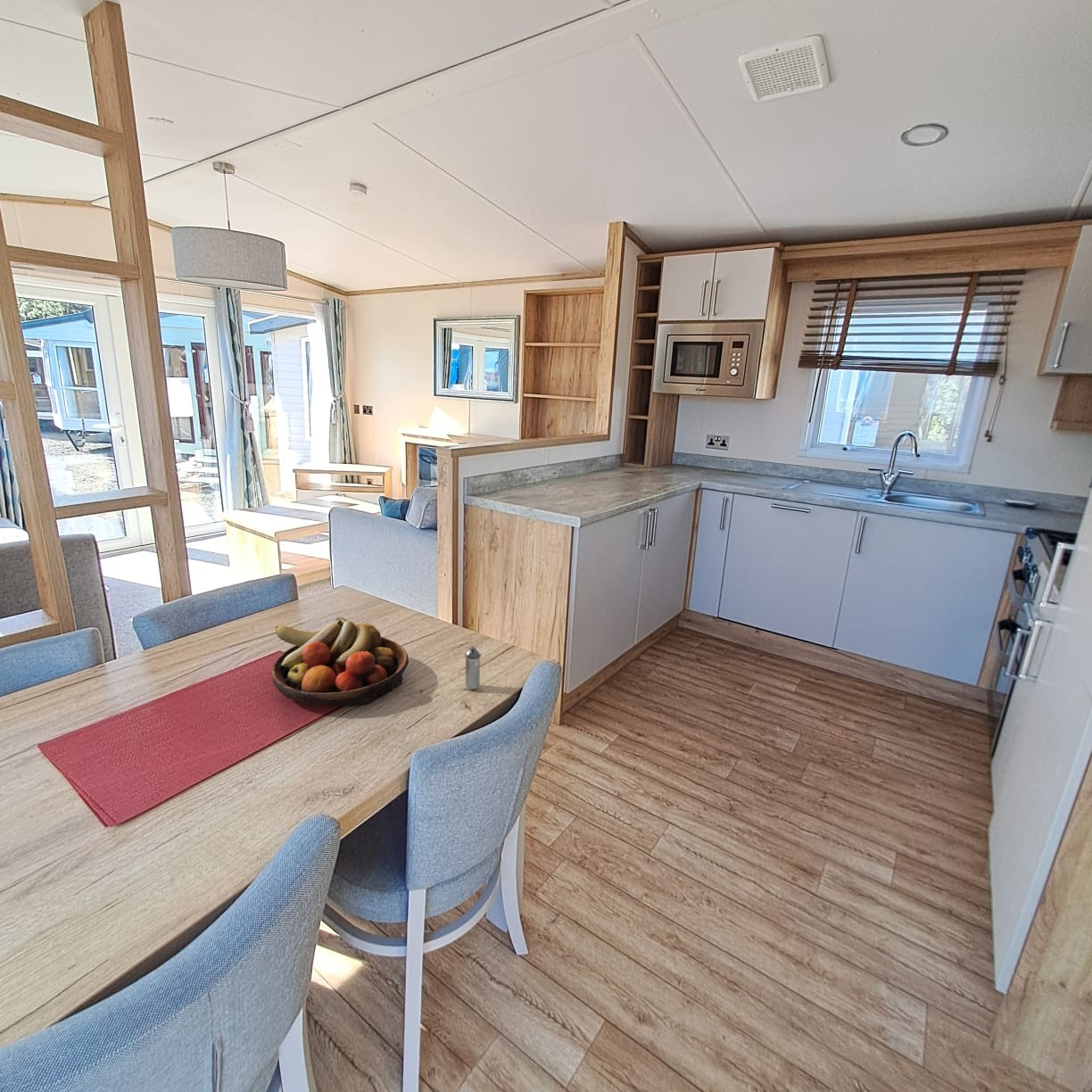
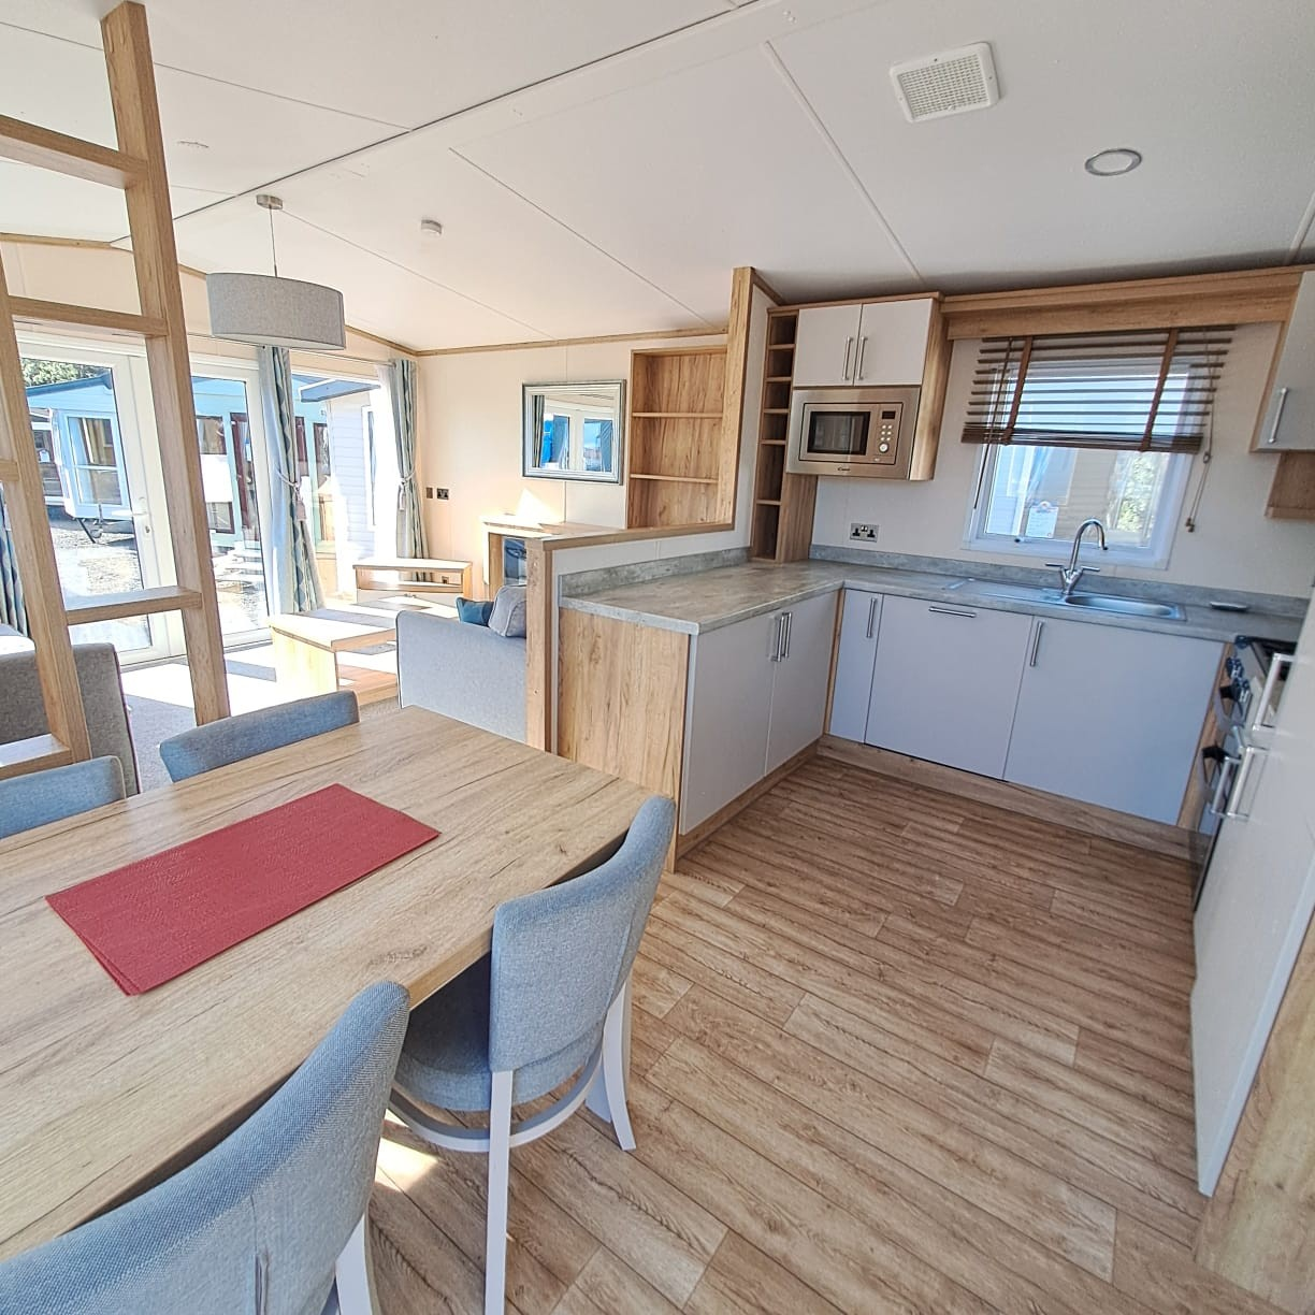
- fruit bowl (340, 656)
- shaker (472, 667)
